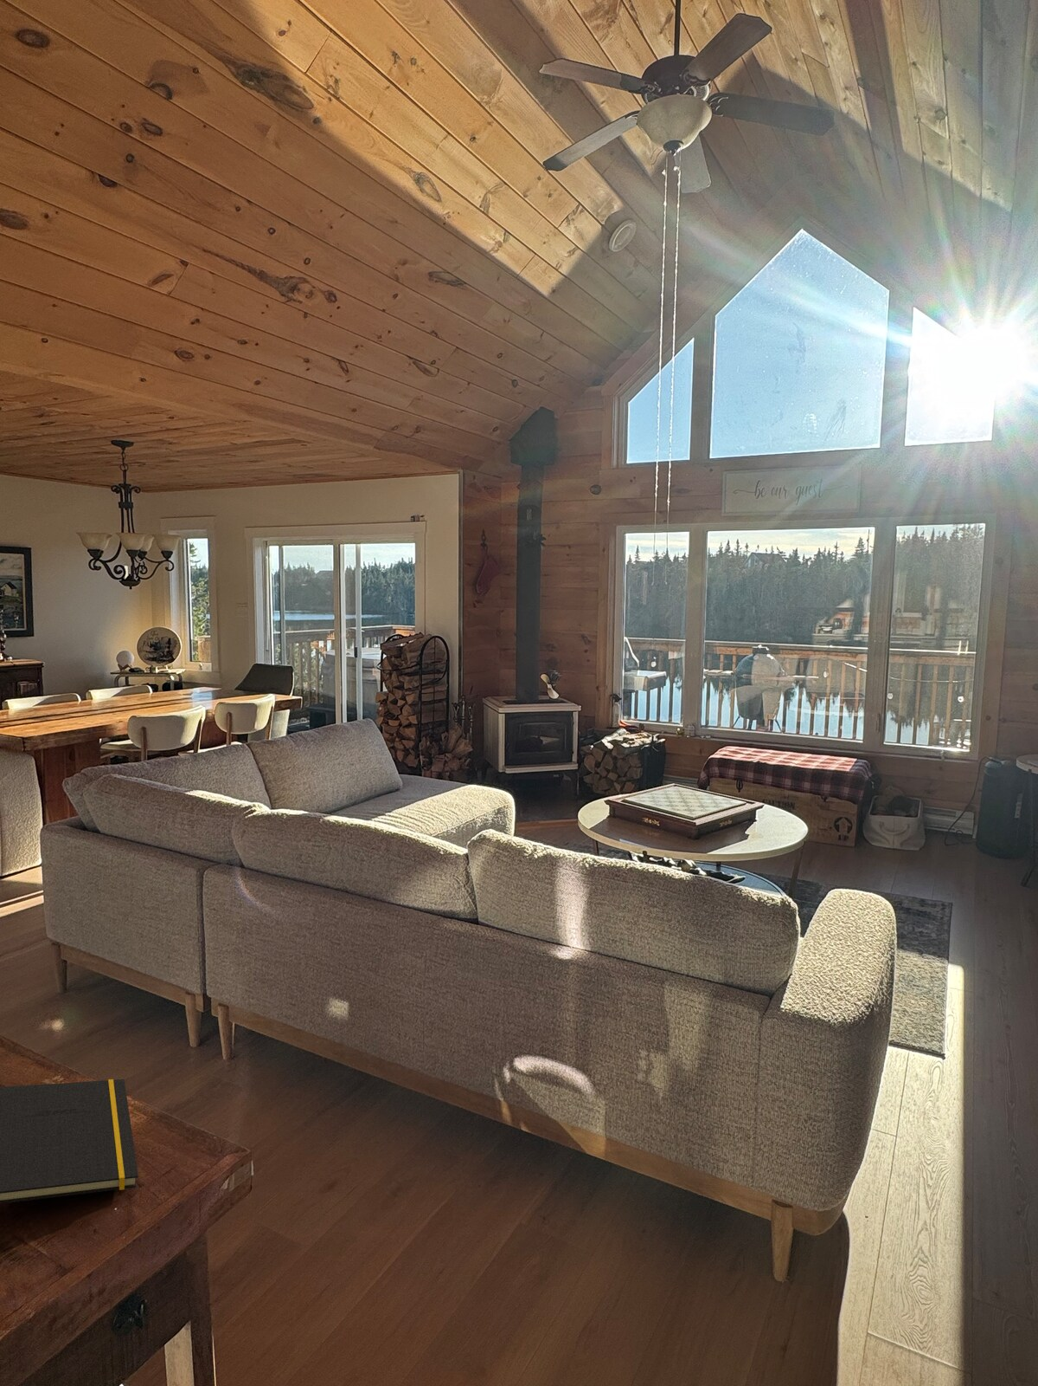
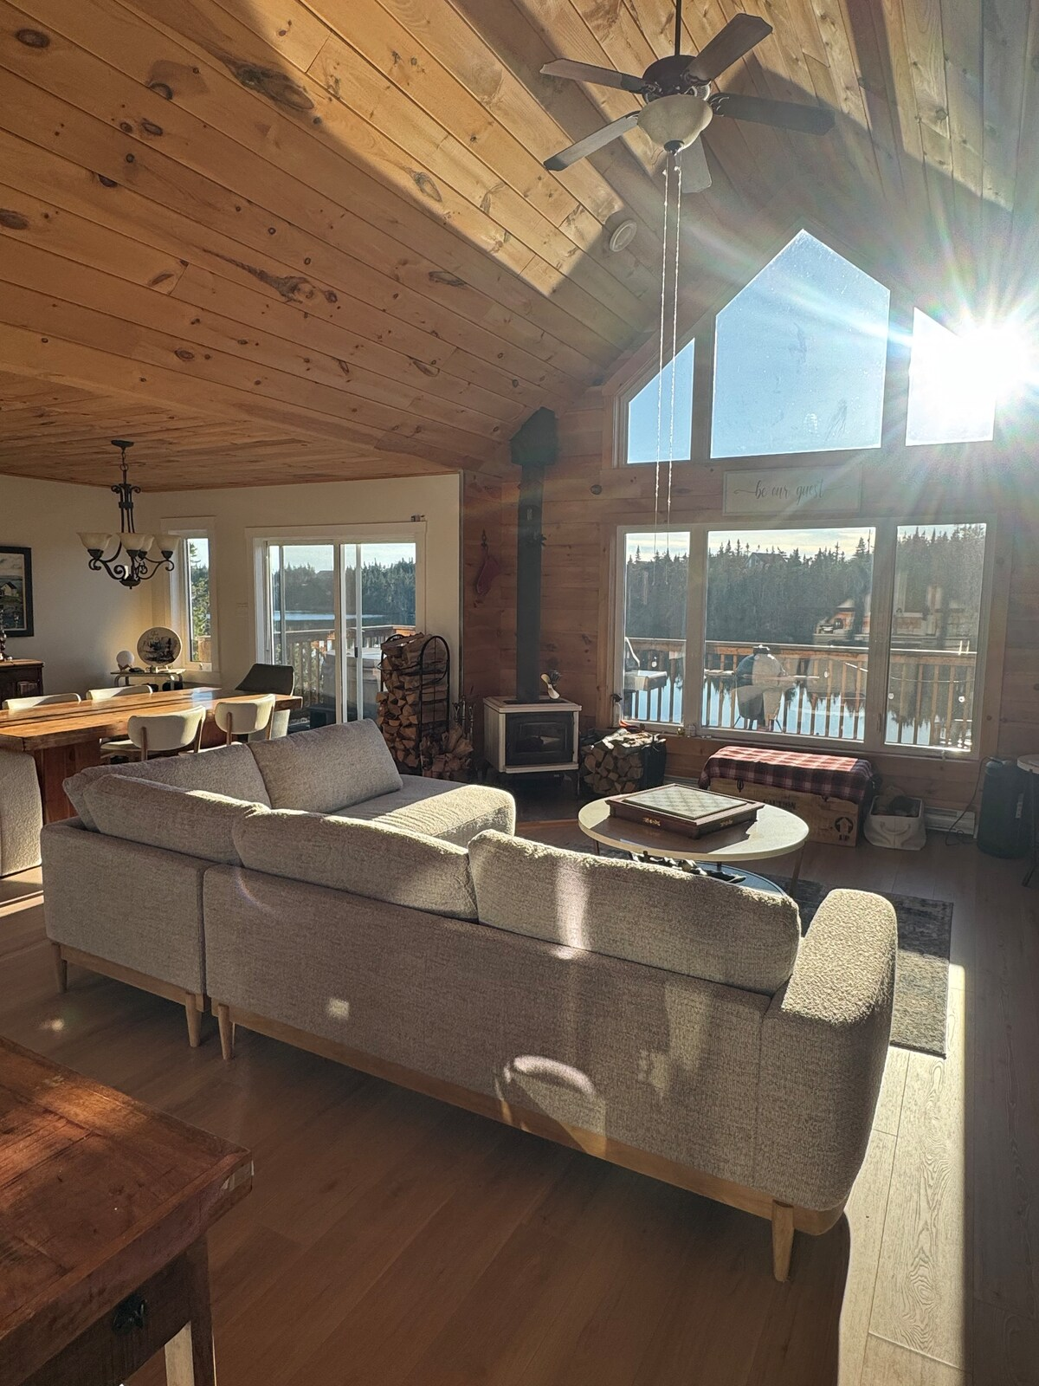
- notepad (59, 1134)
